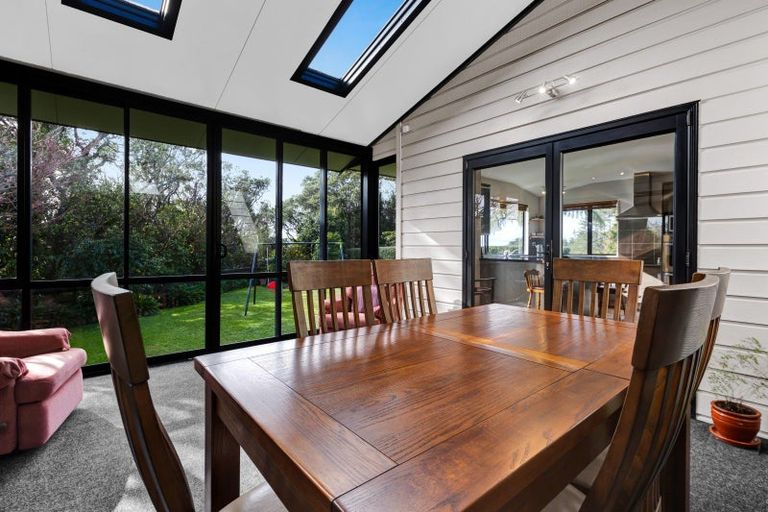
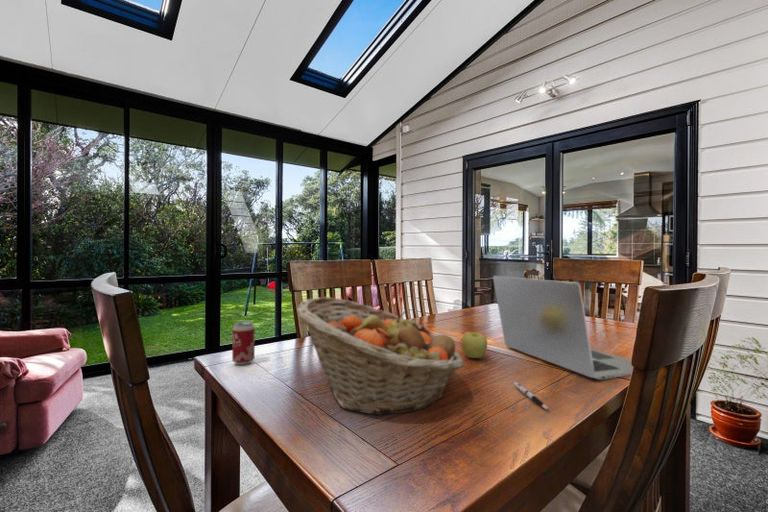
+ laptop (568, 318)
+ beverage can (243, 342)
+ apple (474, 345)
+ pen (530, 395)
+ fruit basket (378, 342)
